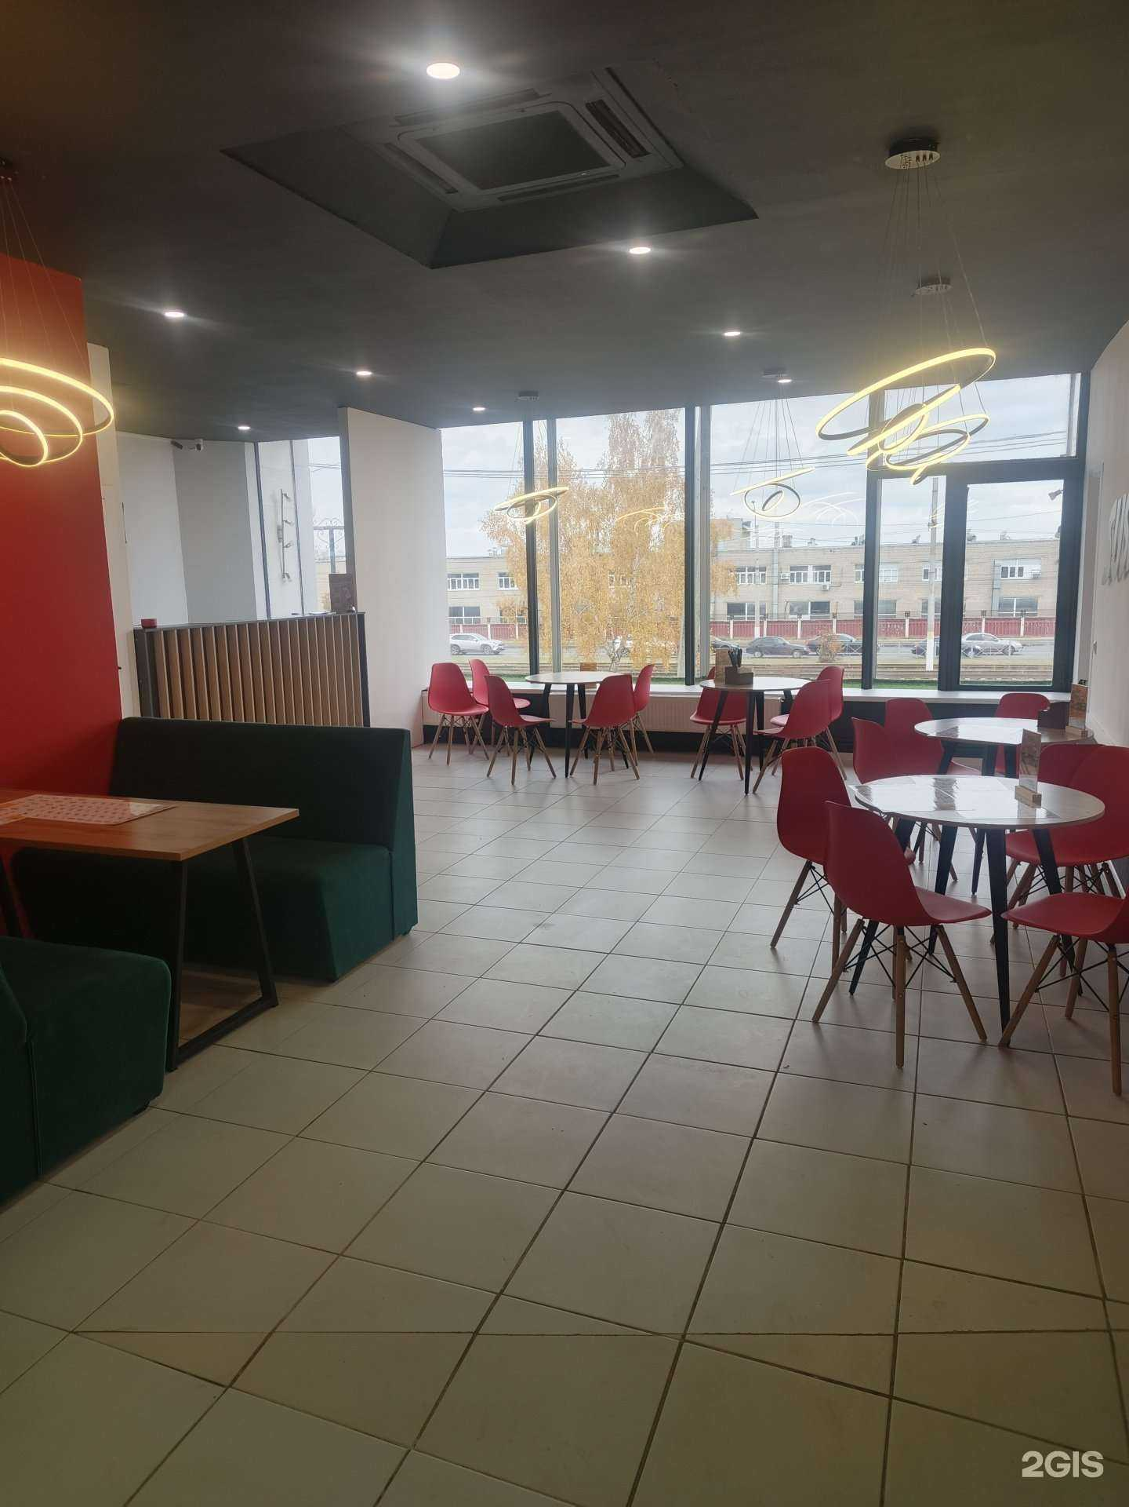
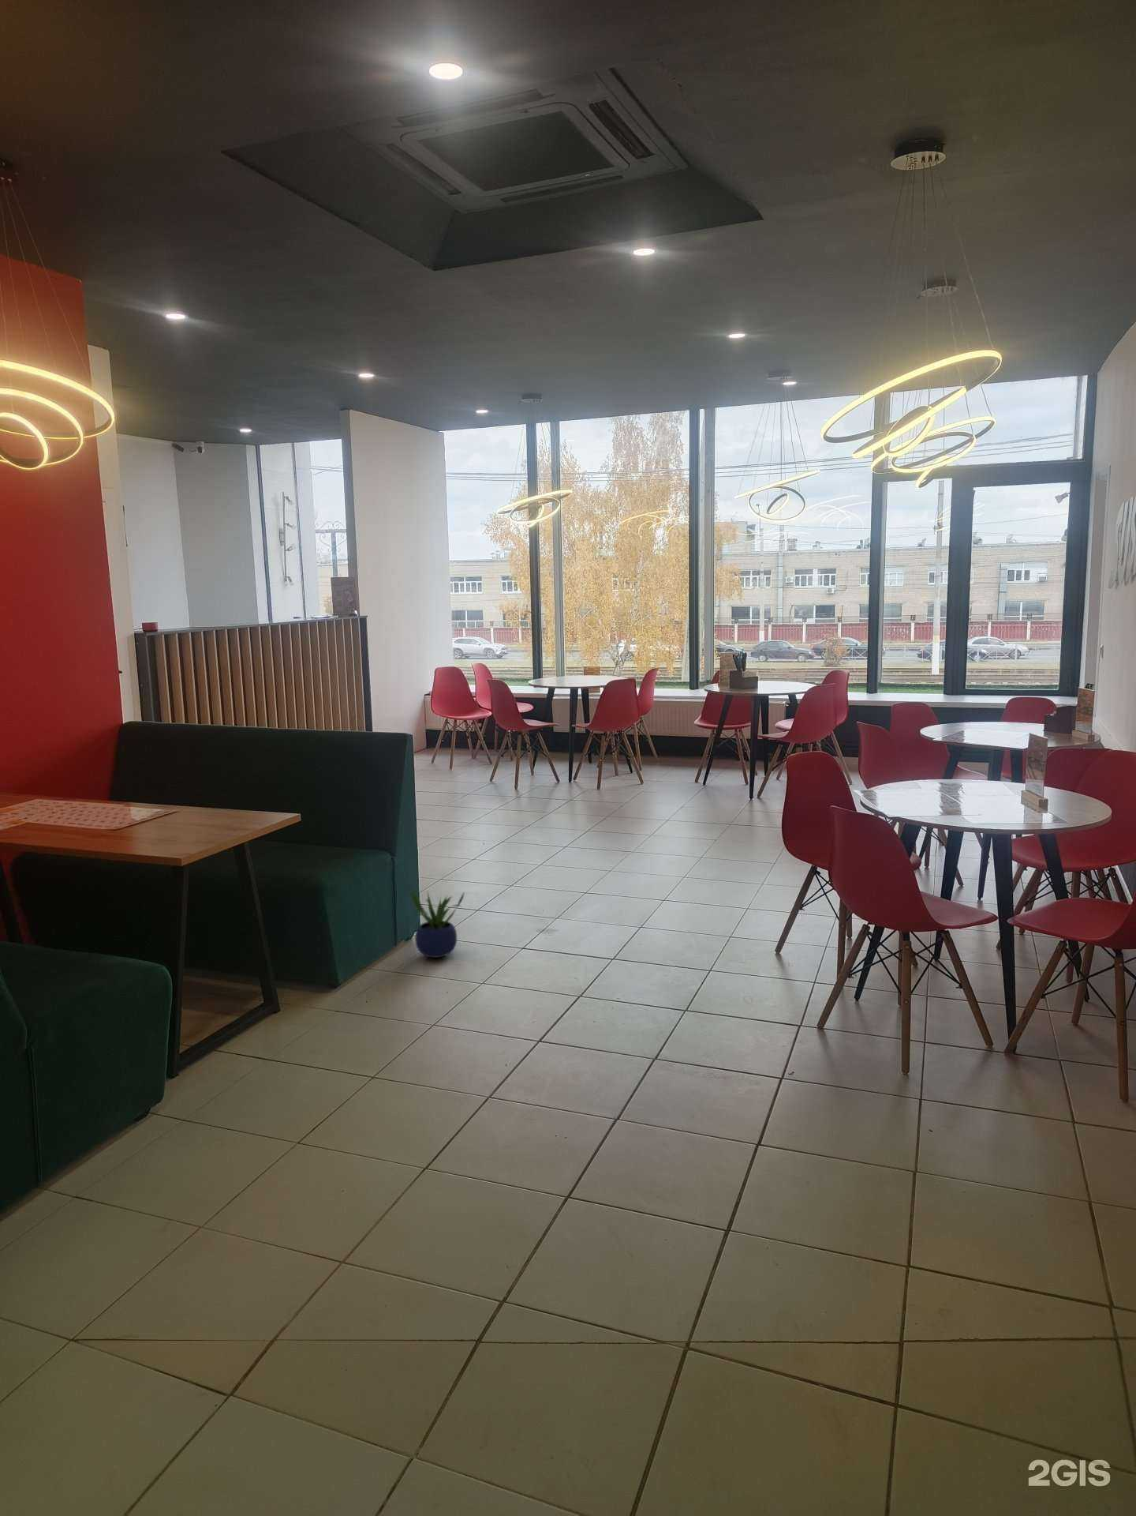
+ potted plant (434, 920)
